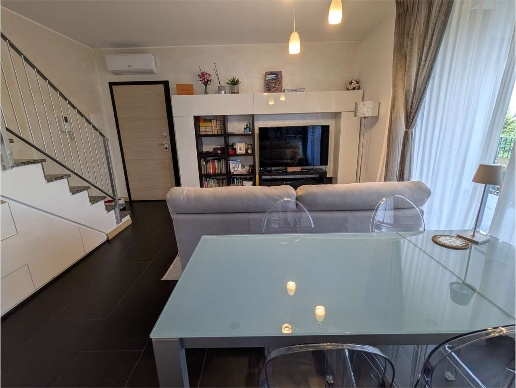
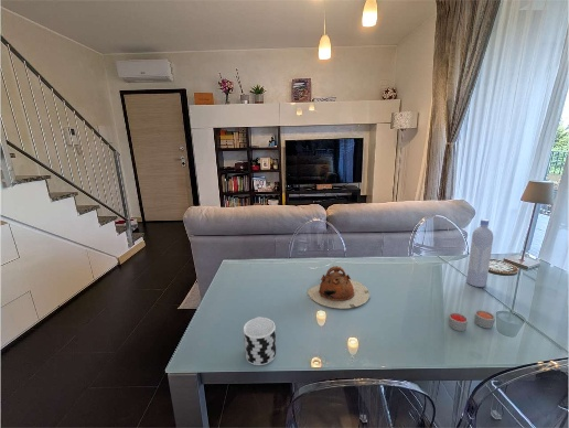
+ candle (468, 319)
+ teapot (337, 278)
+ cup (259, 336)
+ bottle (480, 252)
